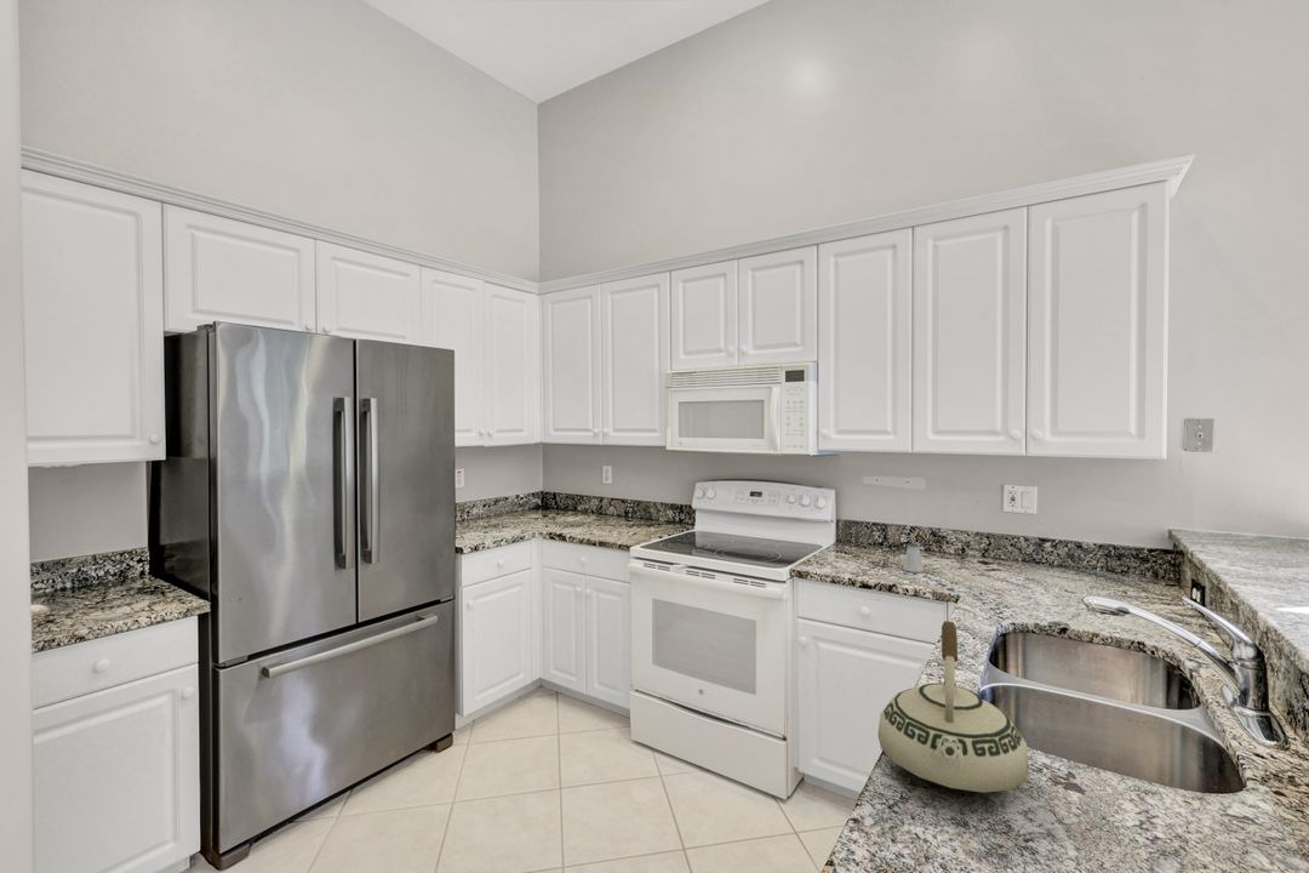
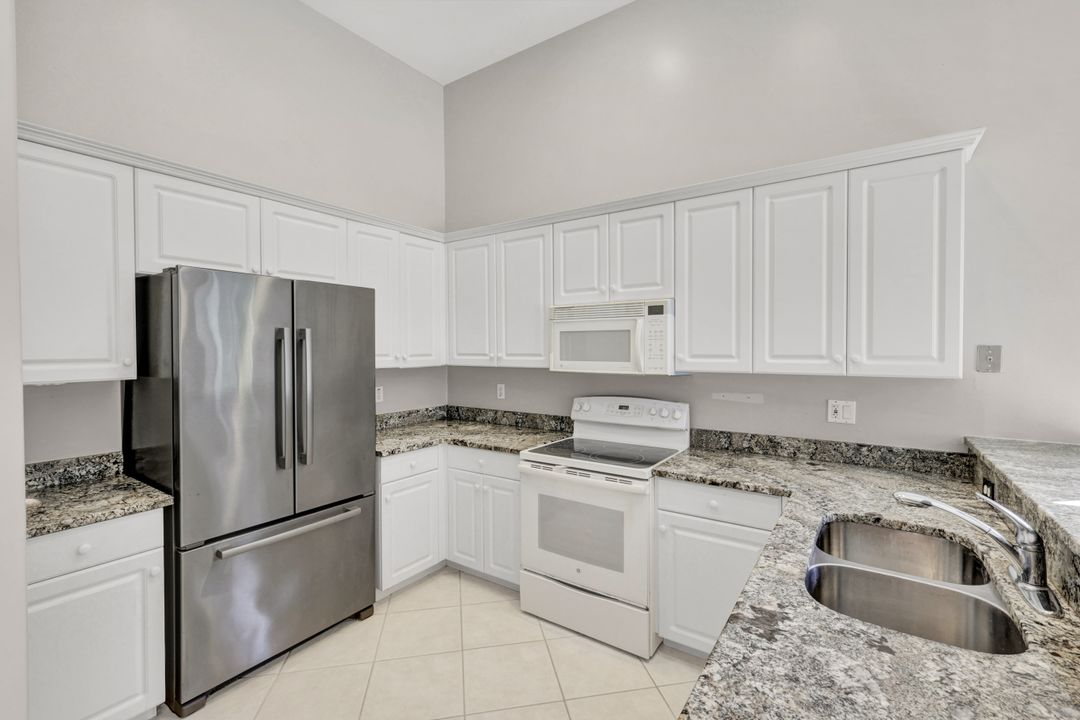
- teakettle (949, 704)
- saltshaker (913, 557)
